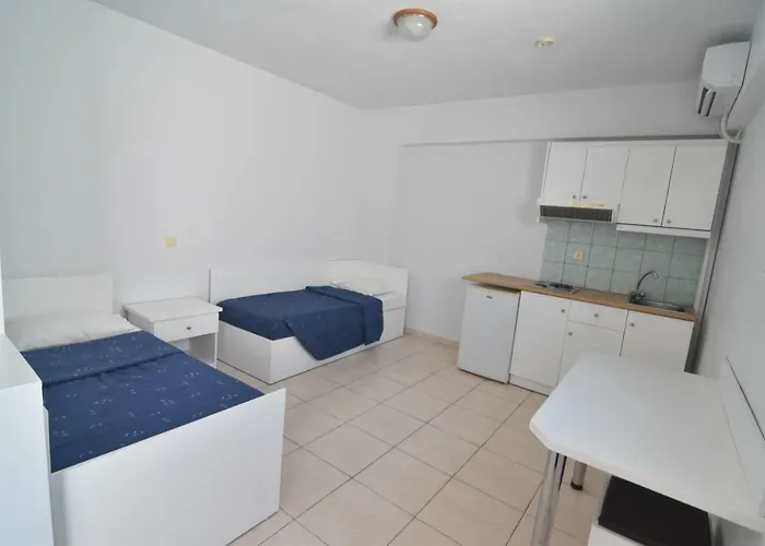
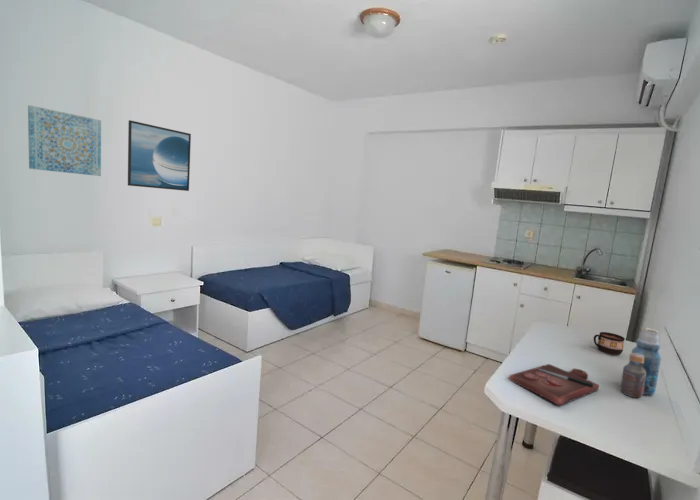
+ cup (609, 343)
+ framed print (160, 158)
+ cutting board (554, 379)
+ bottle (642, 361)
+ wall art (66, 143)
